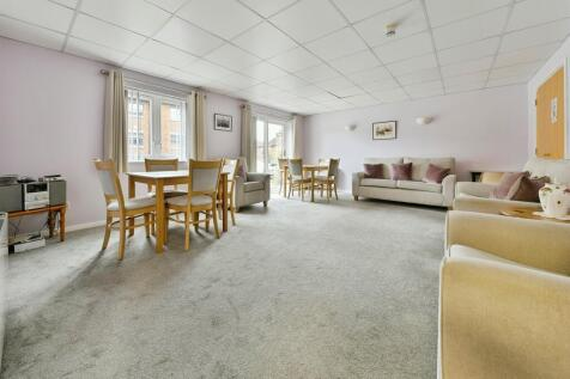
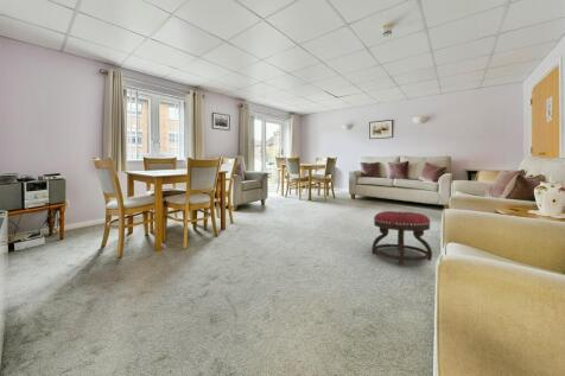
+ ottoman (400, 234)
